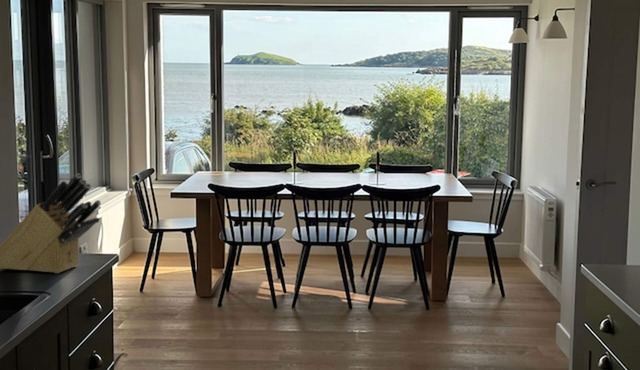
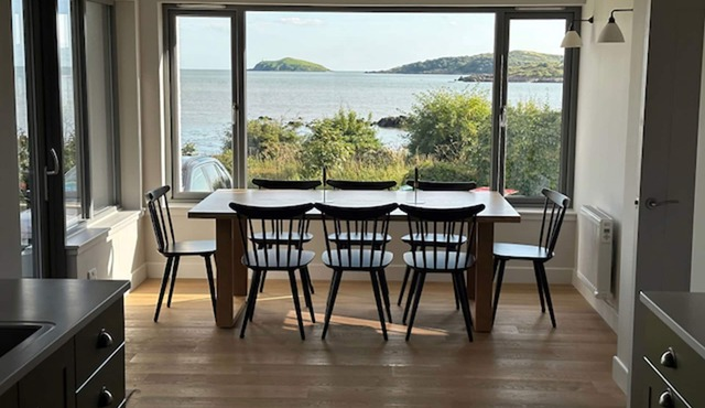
- knife block (45, 221)
